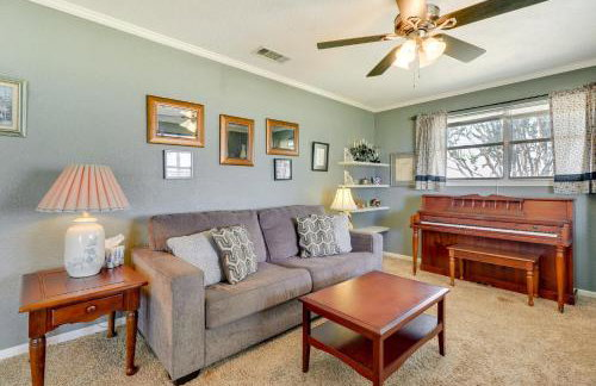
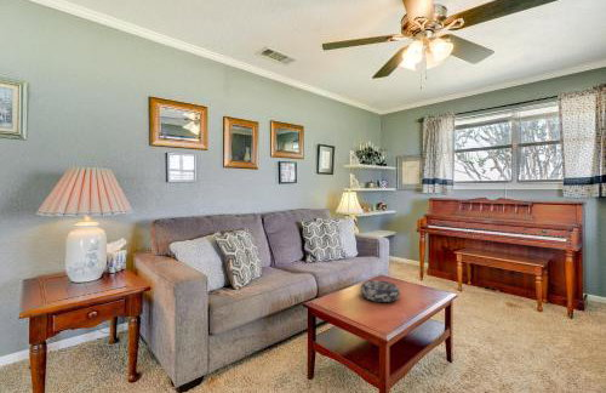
+ decorative bowl (379, 290)
